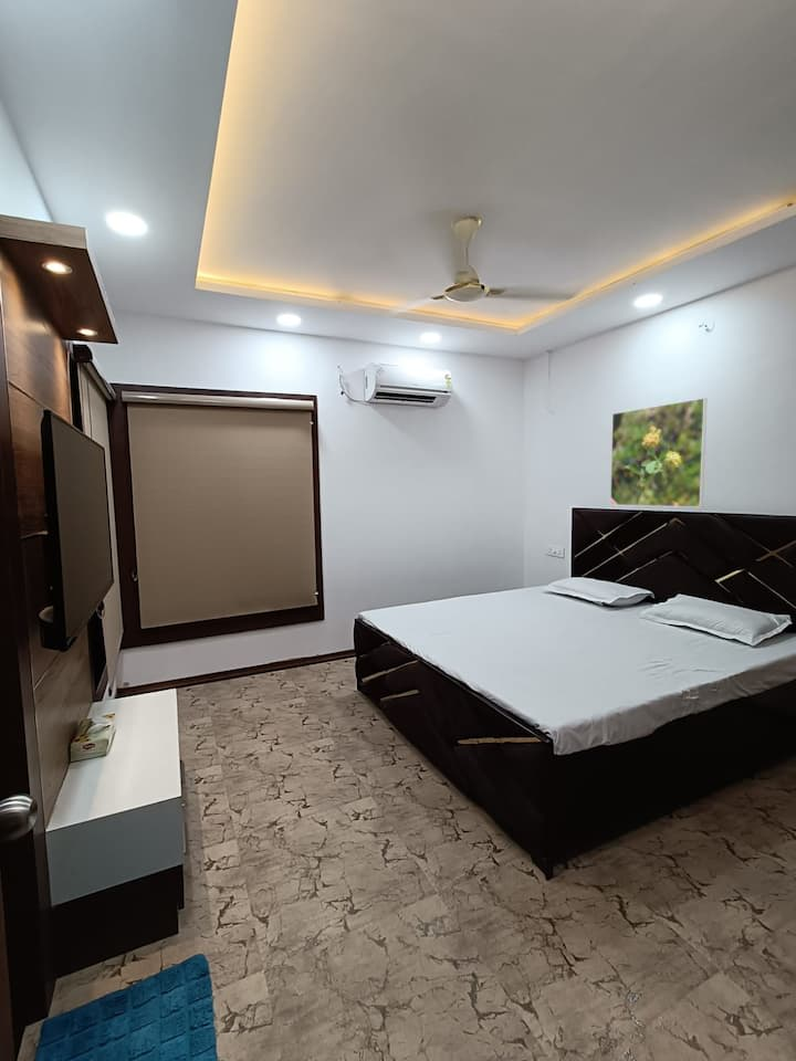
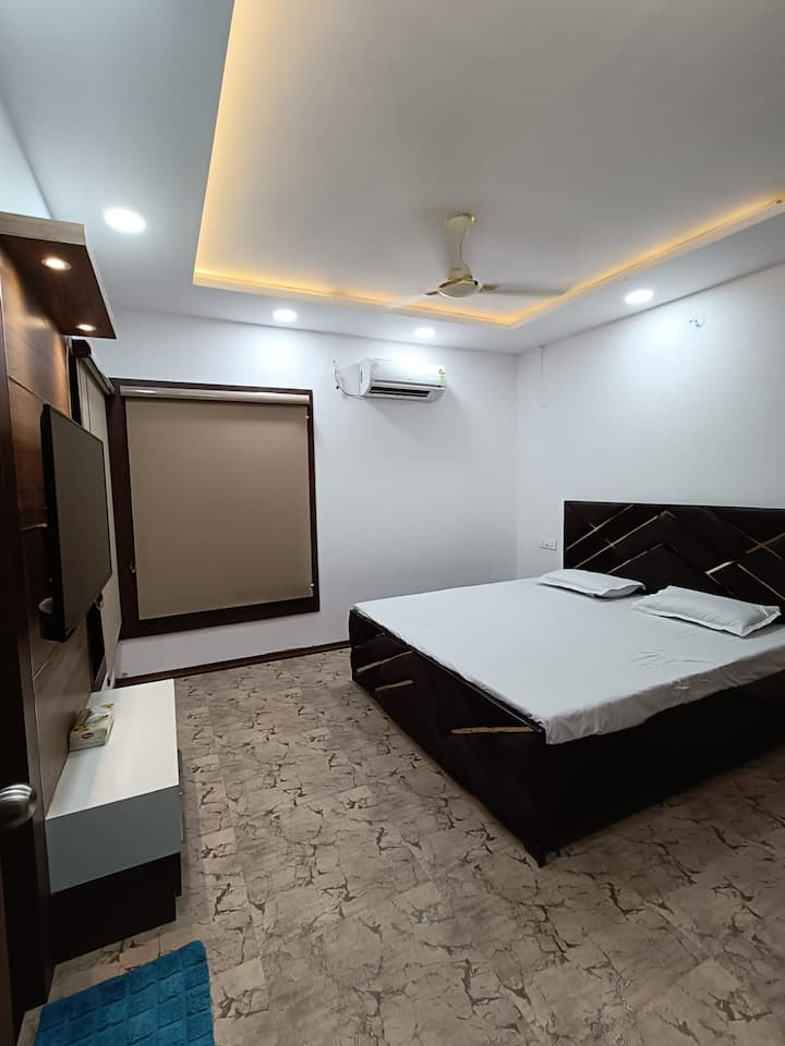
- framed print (653, 456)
